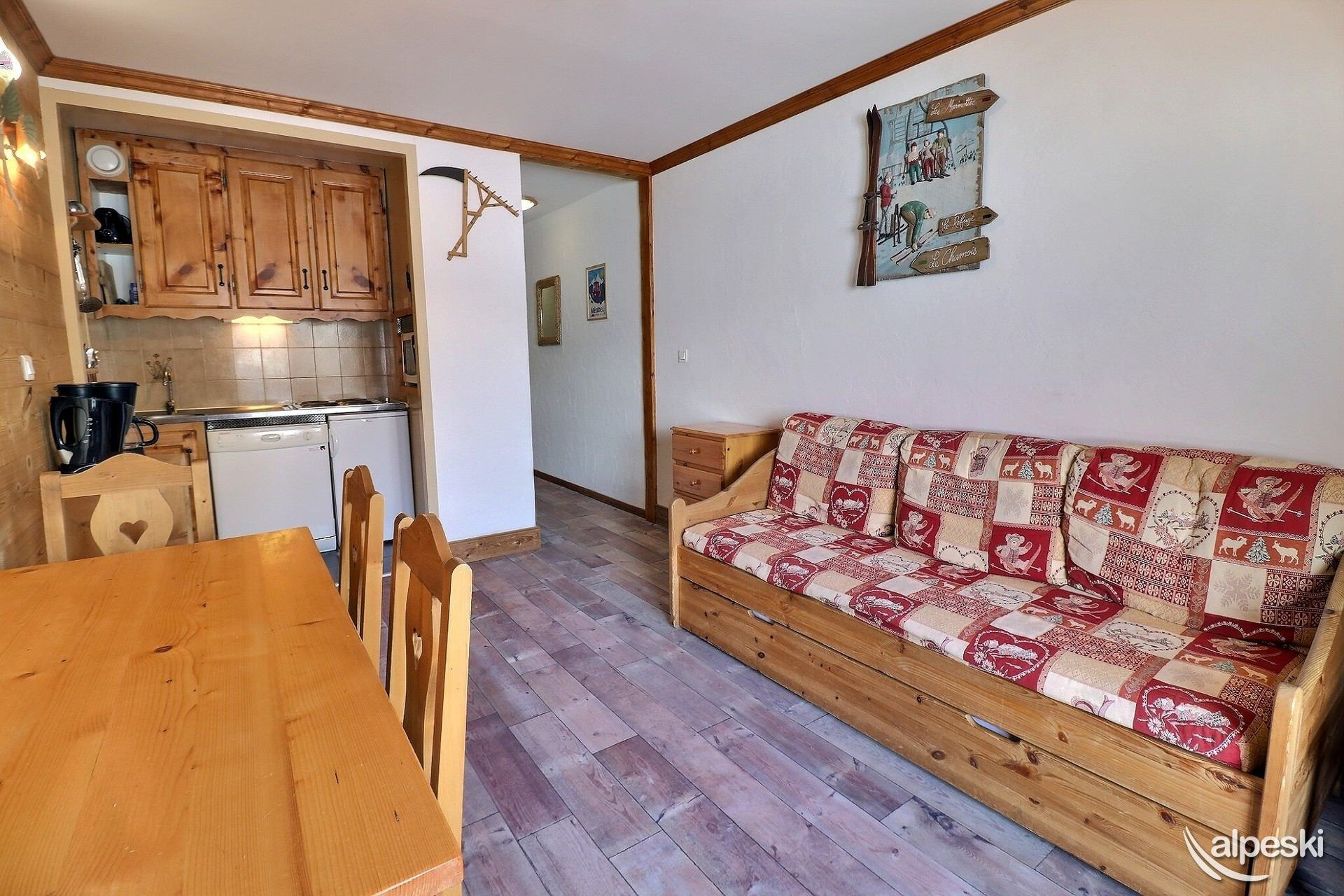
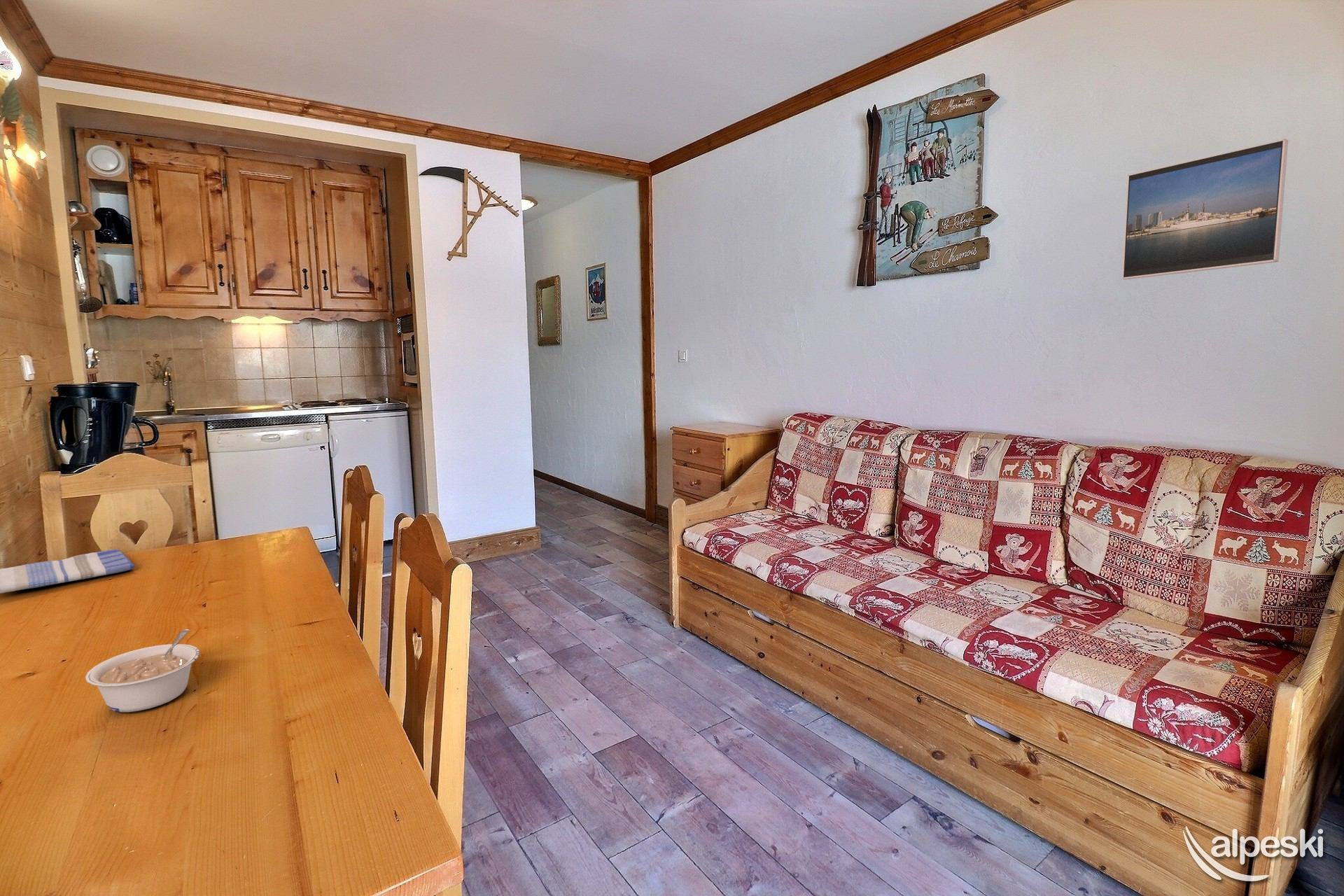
+ dish towel (58, 570)
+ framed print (1198, 215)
+ legume (146, 675)
